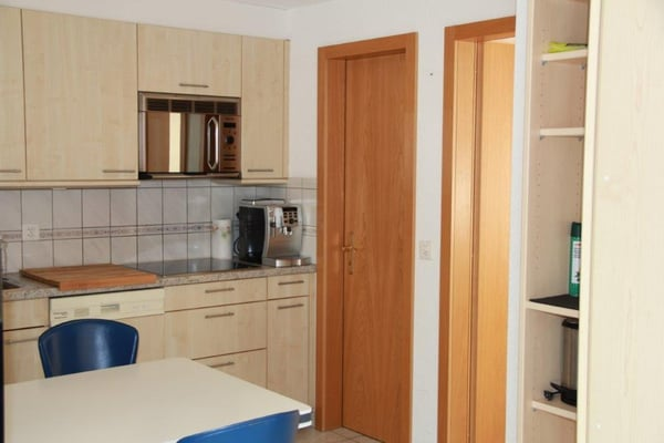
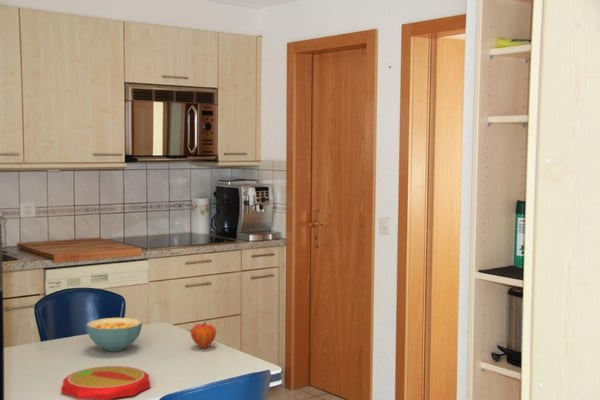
+ cereal bowl (114, 336)
+ fruit (203, 334)
+ plate (106, 379)
